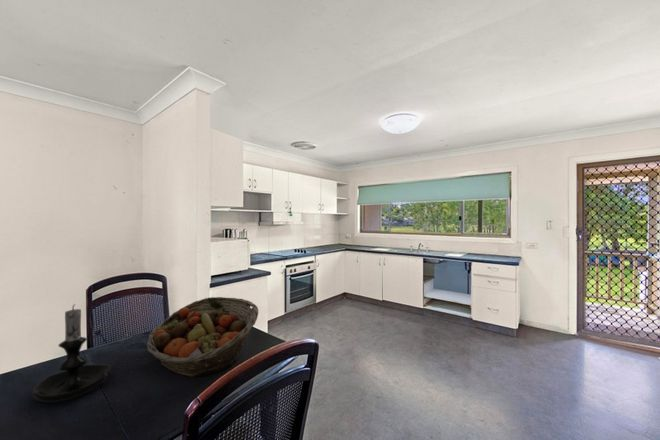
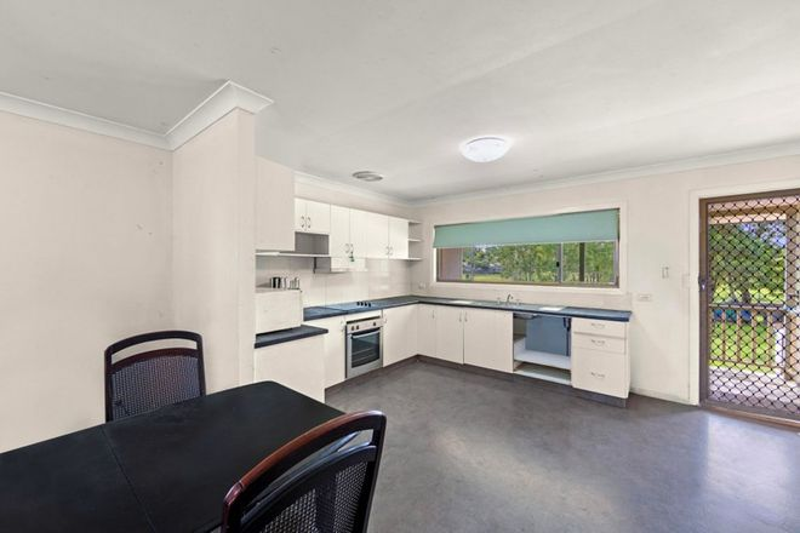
- candle holder (75, 346)
- fruit basket (205, 332)
